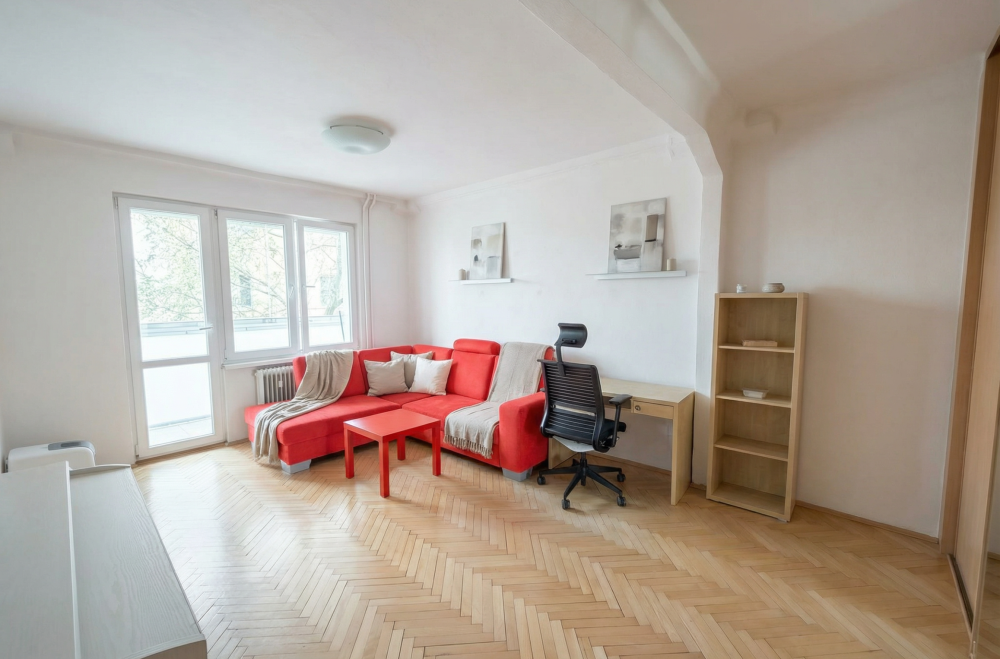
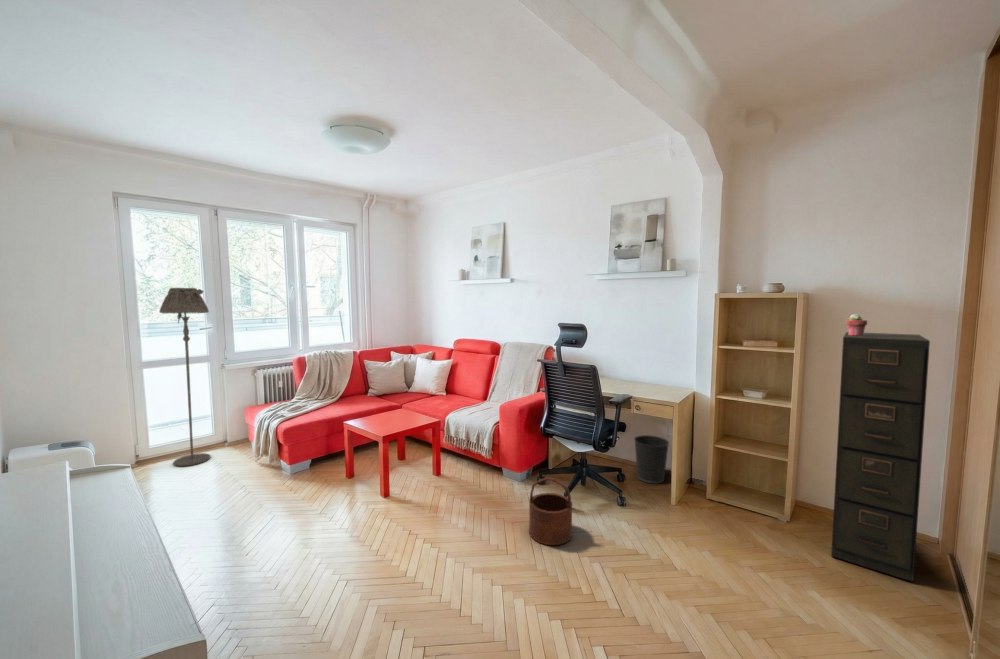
+ filing cabinet (876, 444)
+ wooden bucket (550, 505)
+ potted succulent (856, 324)
+ wastebasket (650, 459)
+ floor lamp (187, 375)
